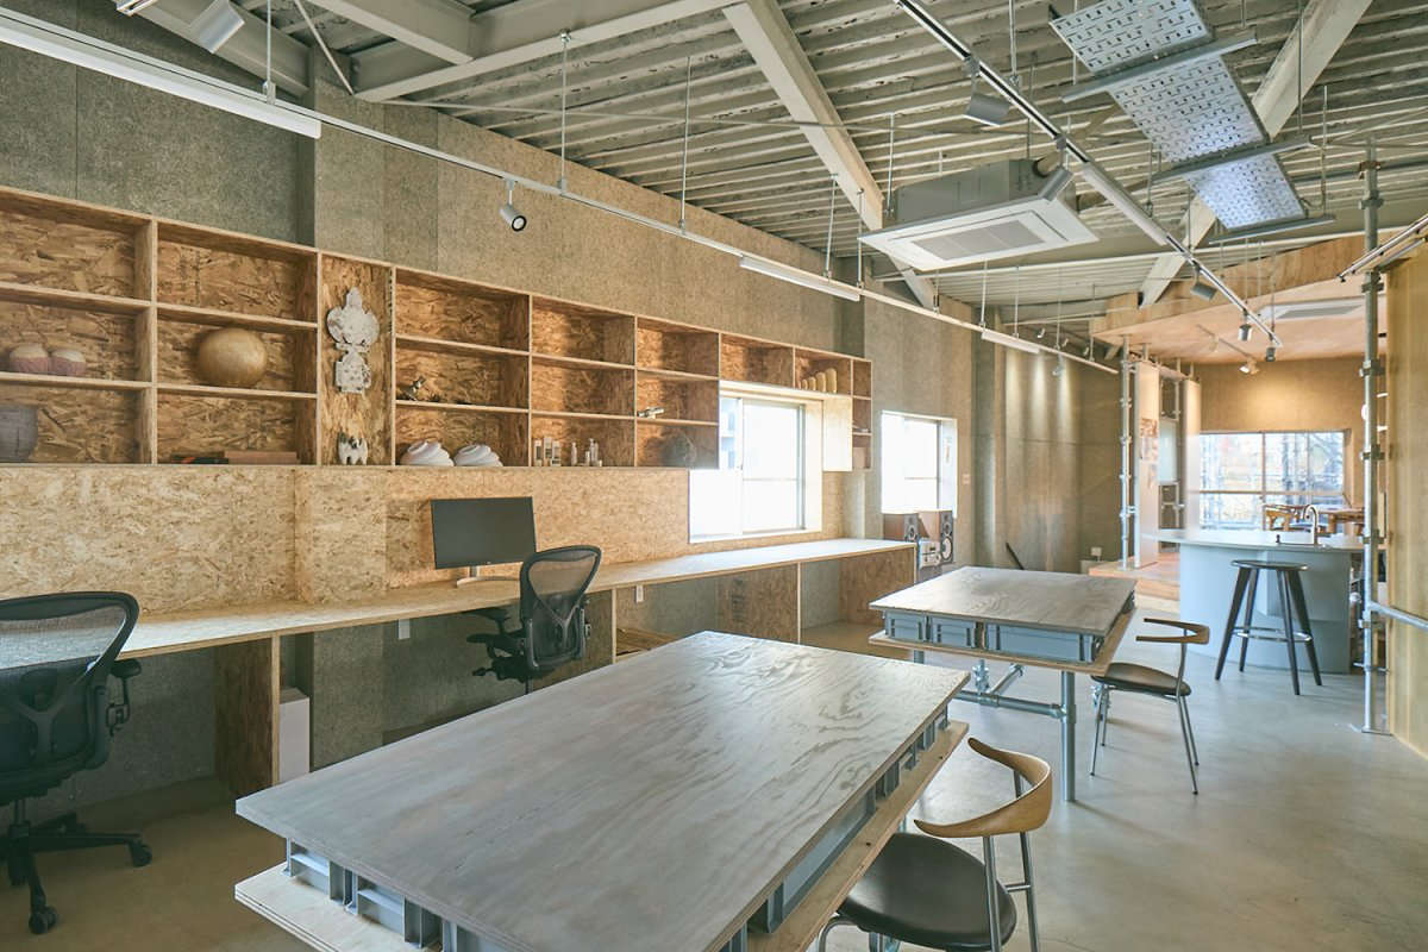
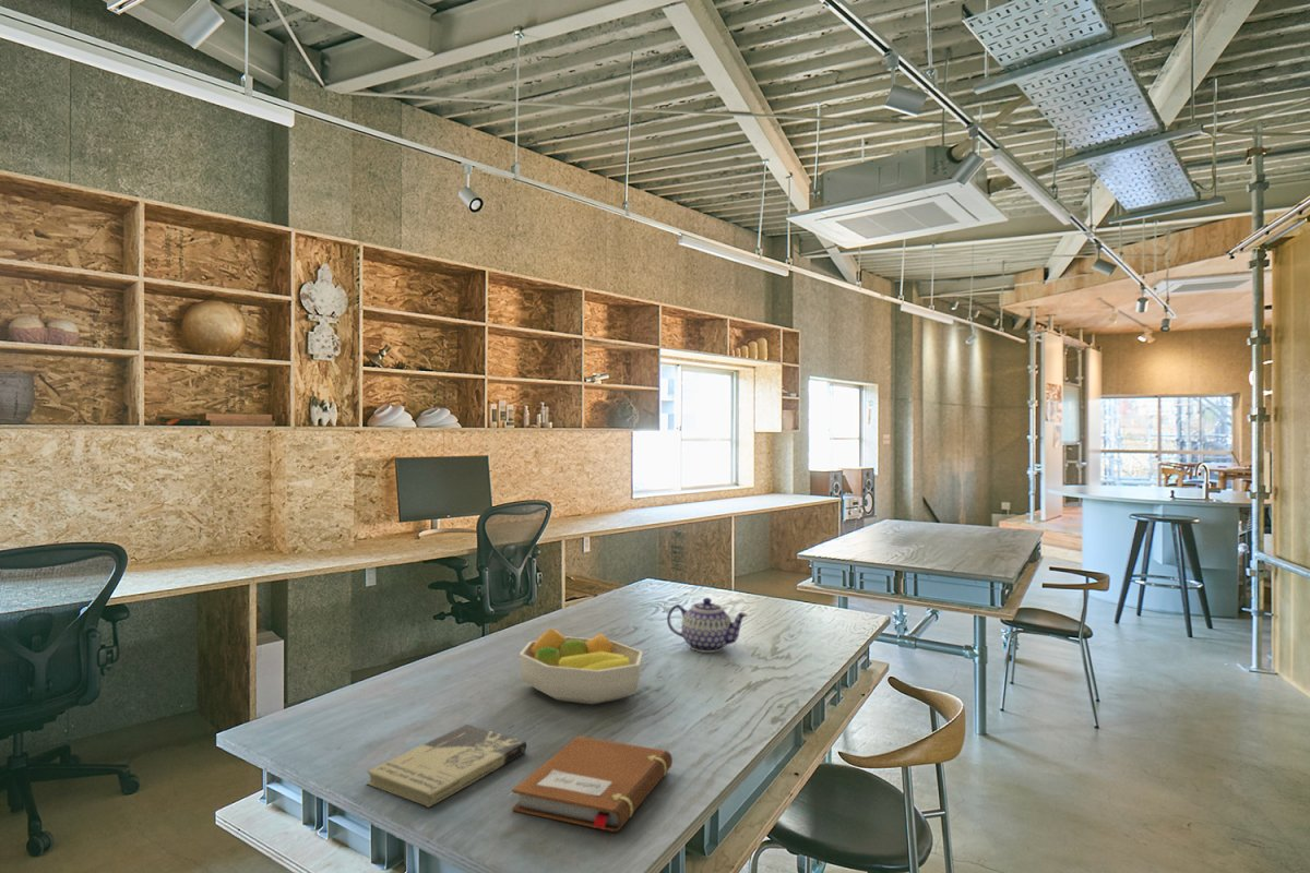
+ notebook (595, 780)
+ fruit bowl (581, 662)
+ teapot (706, 622)
+ book (450, 761)
